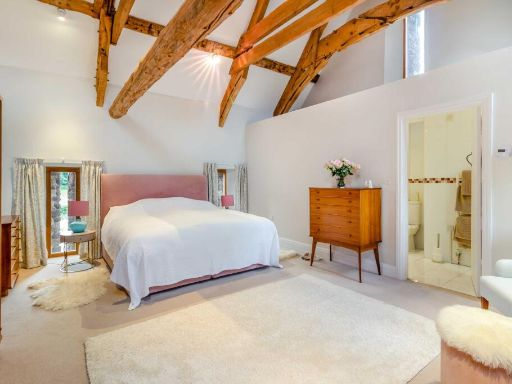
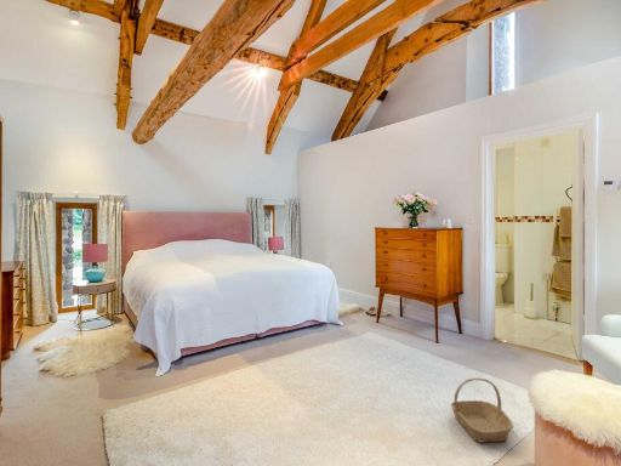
+ basket (479, 403)
